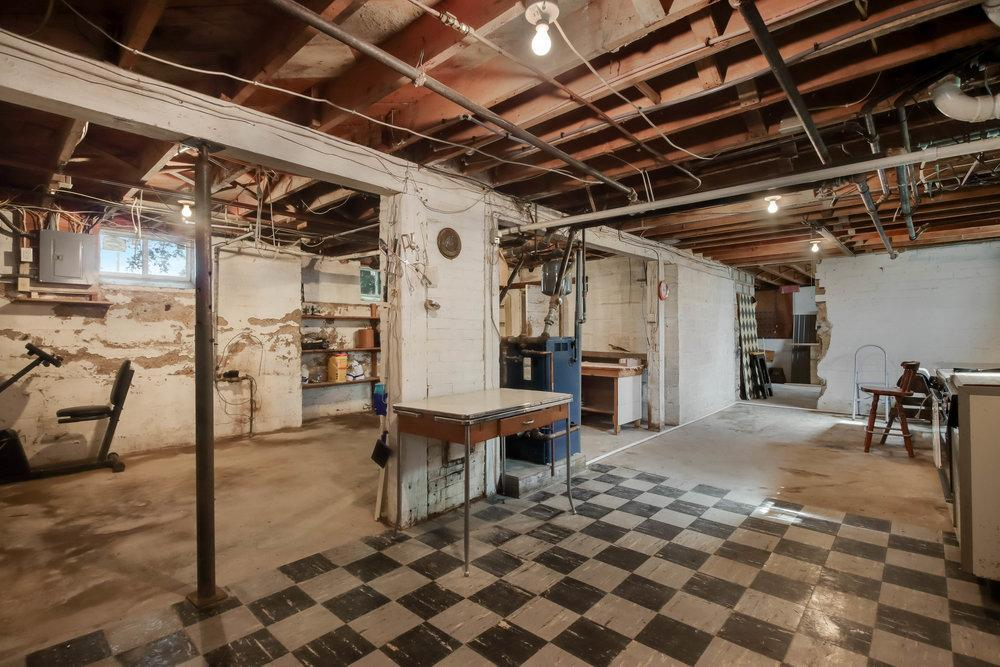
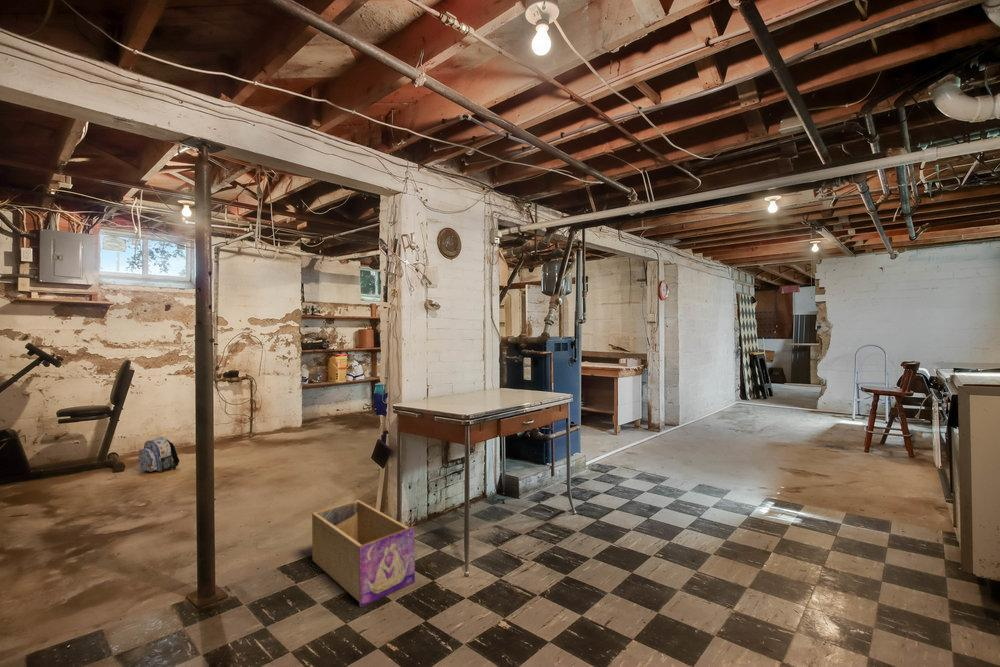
+ backpack (156, 454)
+ box (360, 545)
